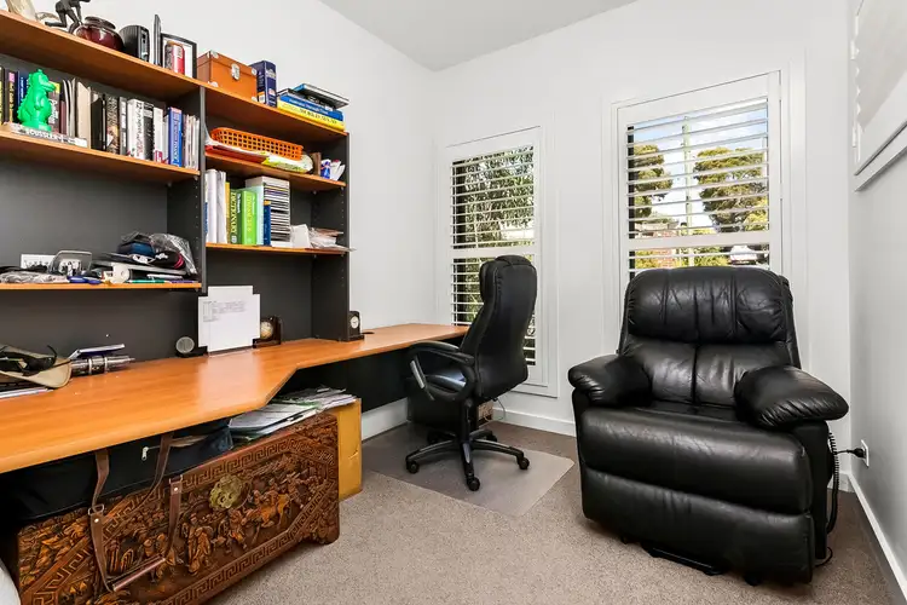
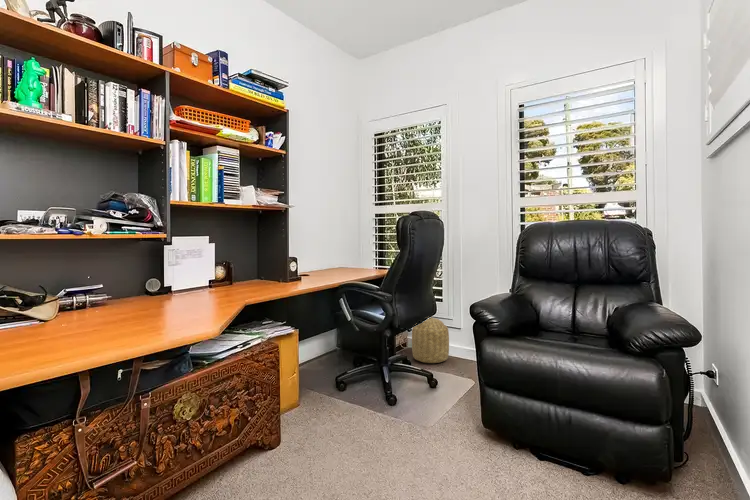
+ basket (430, 337)
